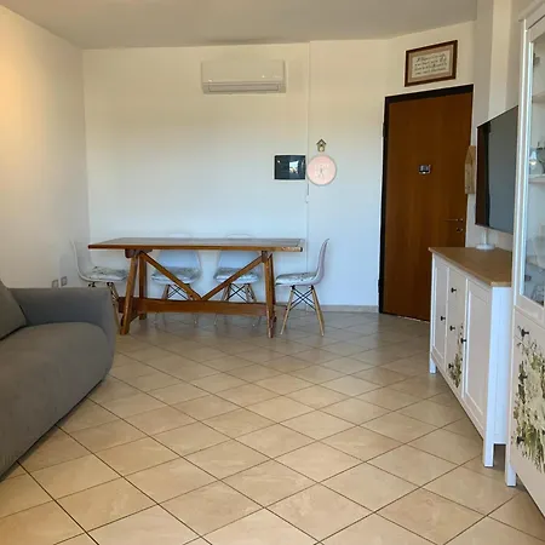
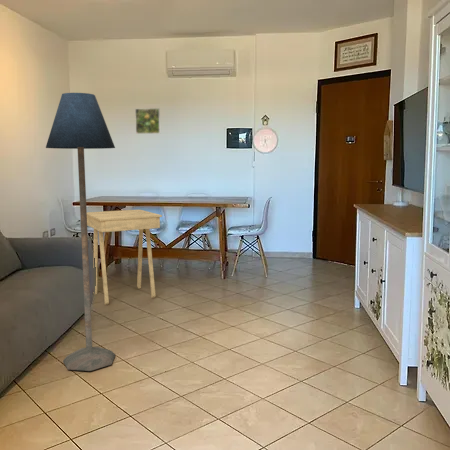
+ side table (138, 255)
+ floor lamp (83, 232)
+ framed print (147, 121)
